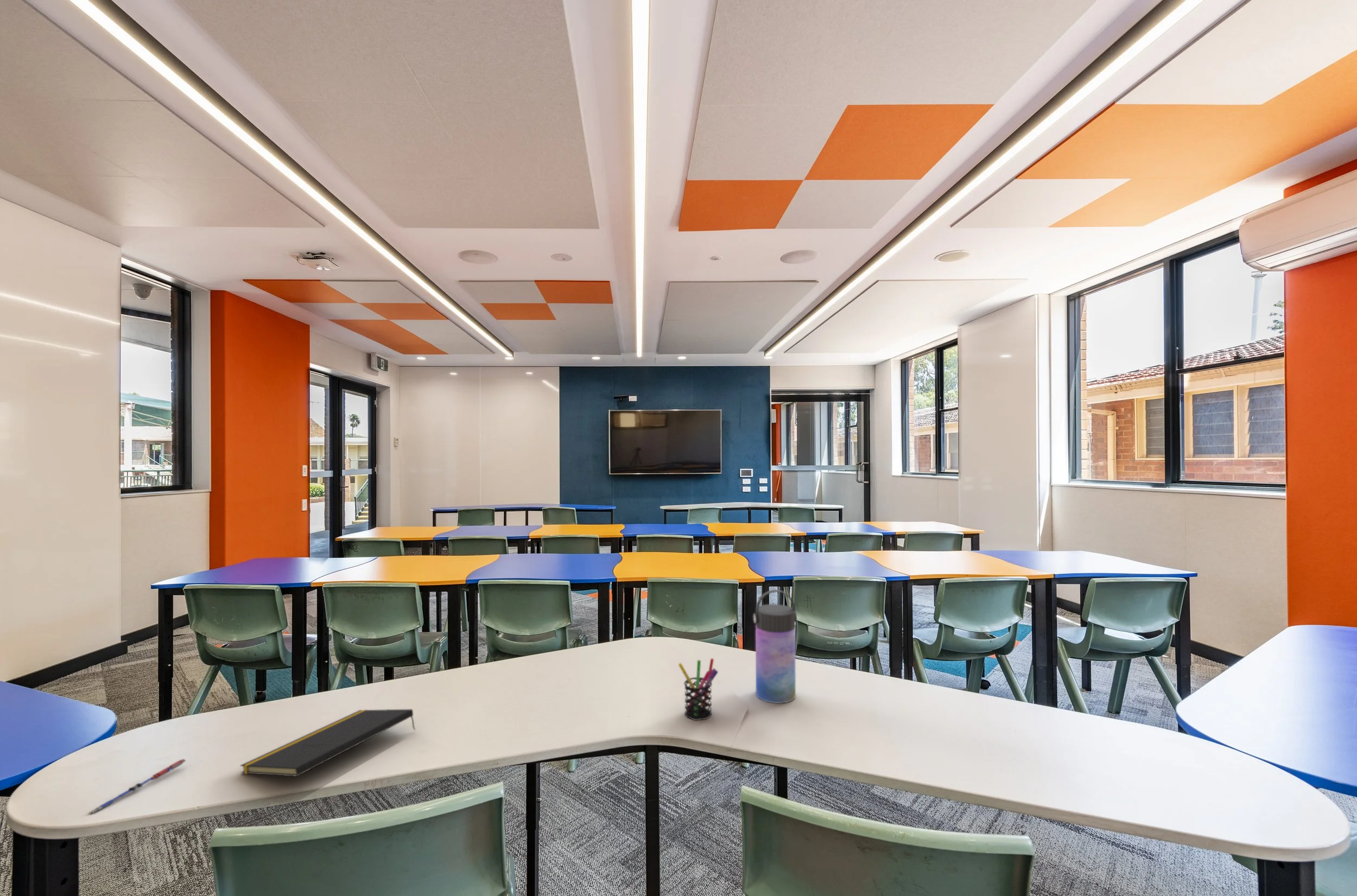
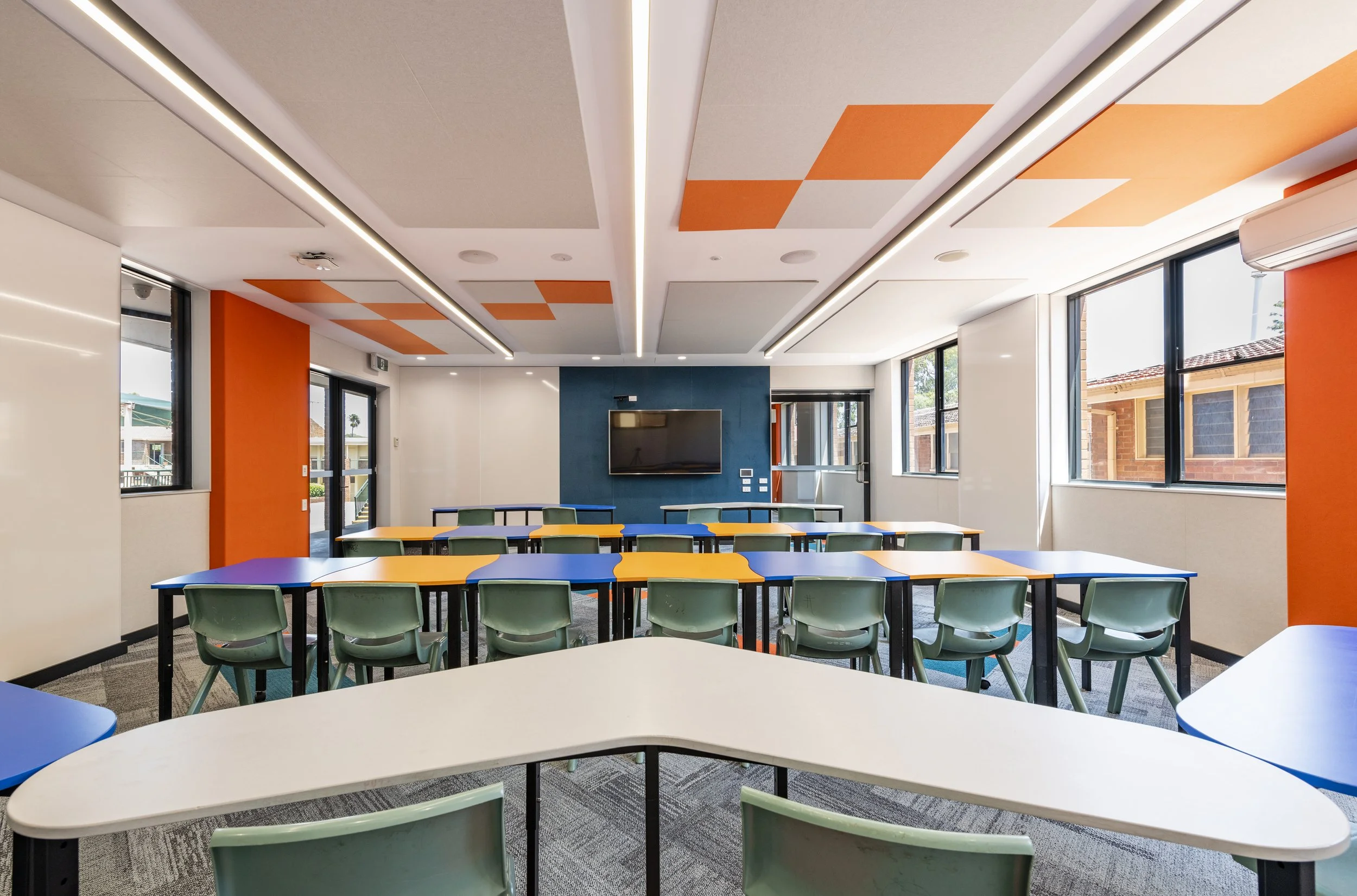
- pen holder (700, 685)
- water bottle (775, 642)
- notepad (332, 739)
- pen (141, 784)
